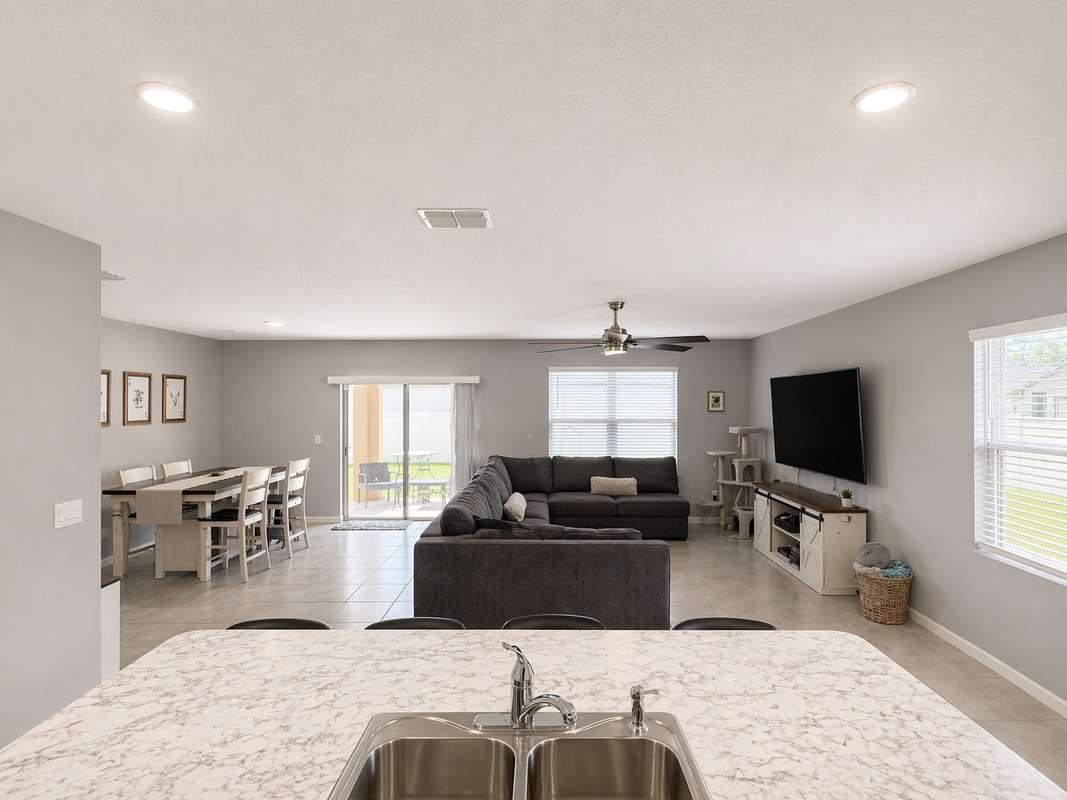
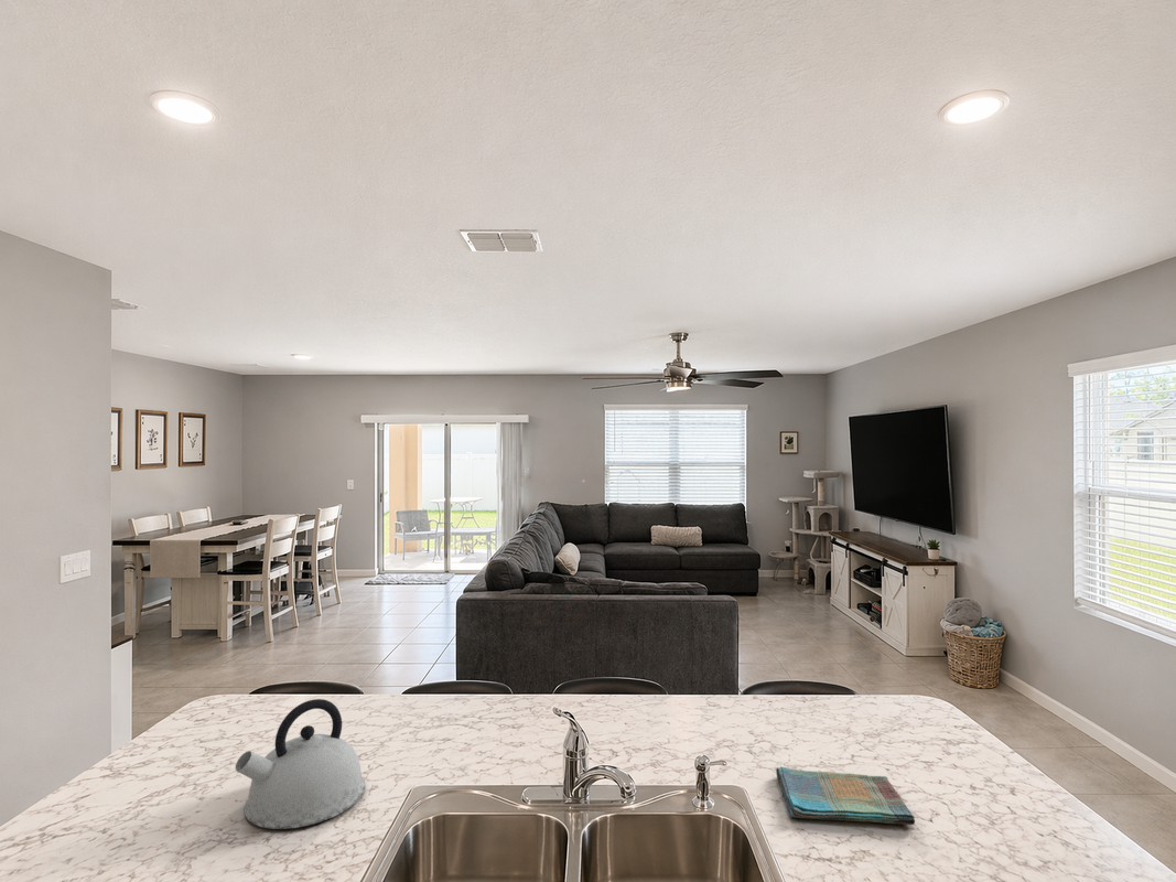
+ dish towel (840, 793)
+ kettle (301, 751)
